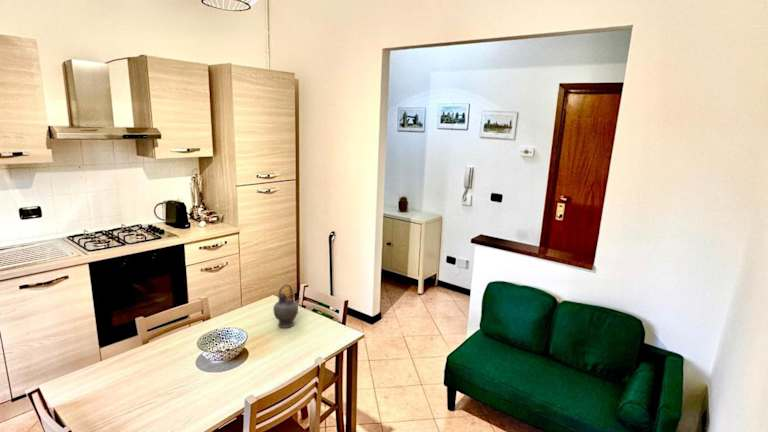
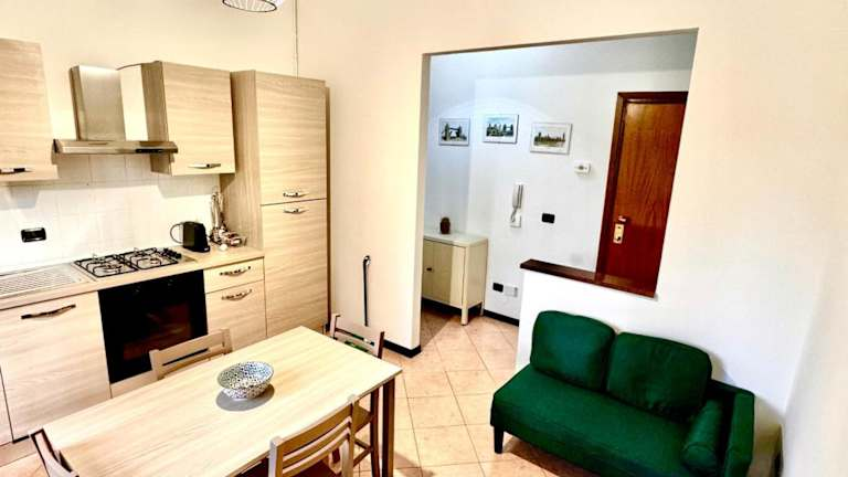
- teapot (288, 304)
